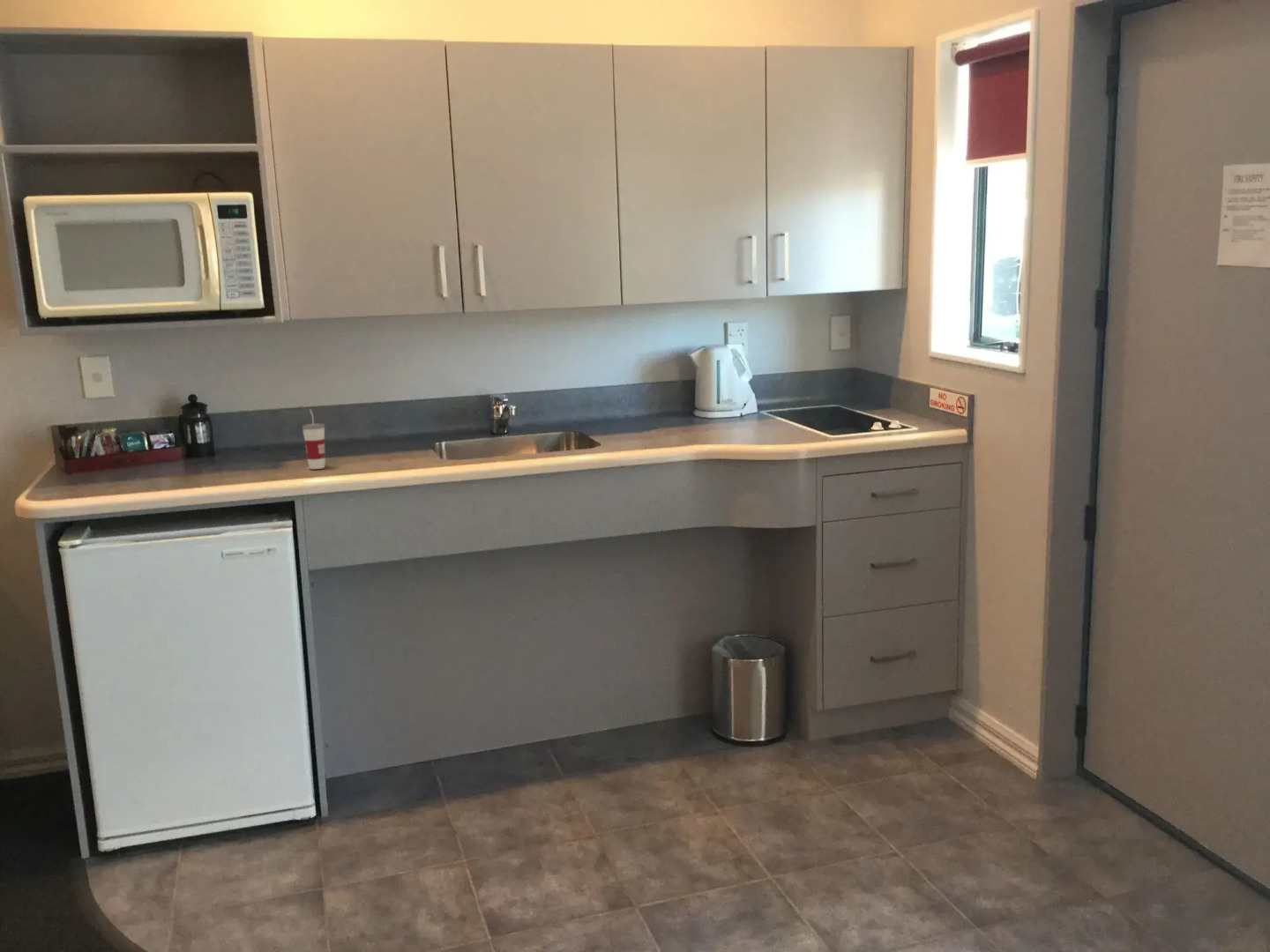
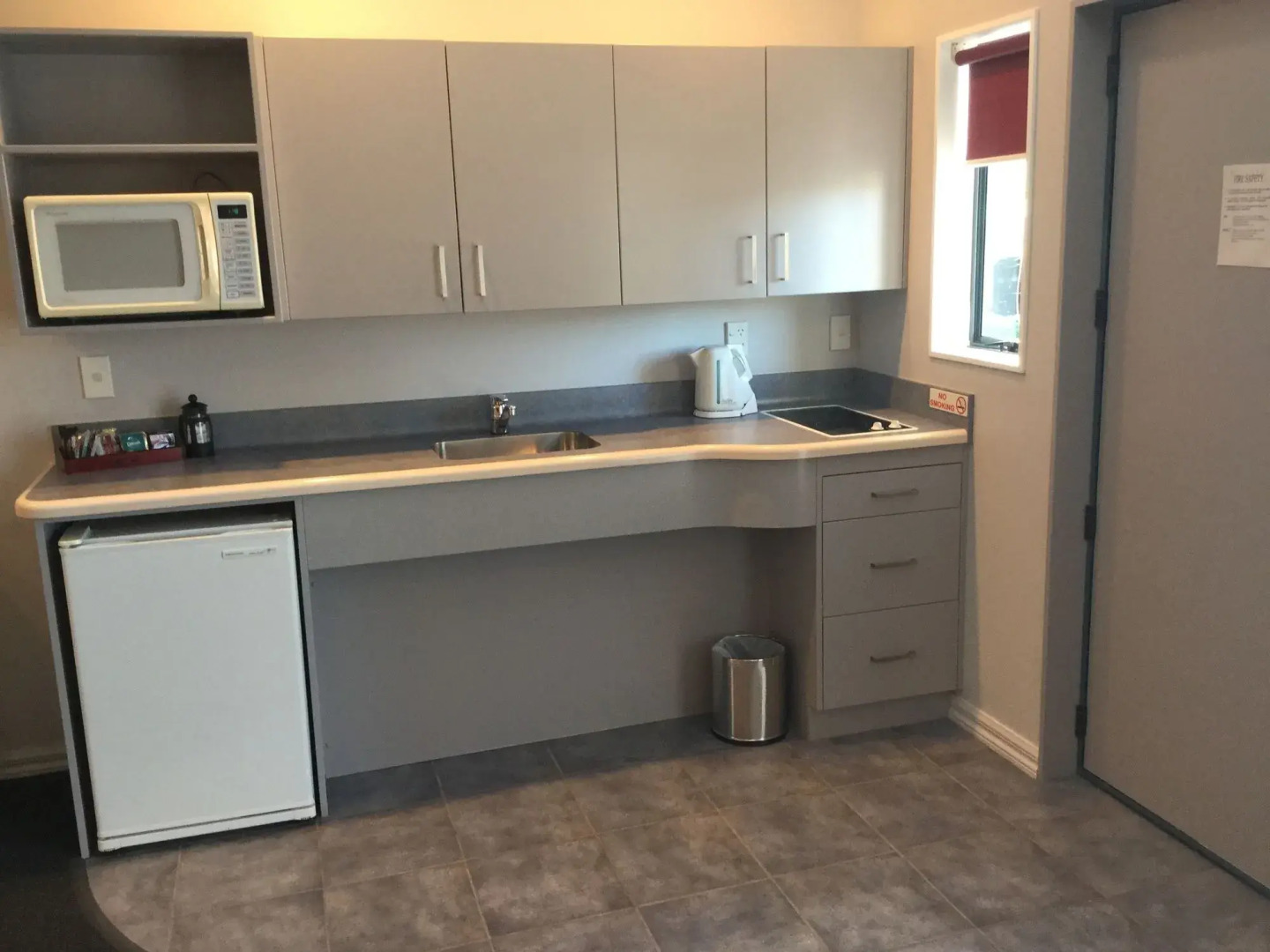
- cup (314, 439)
